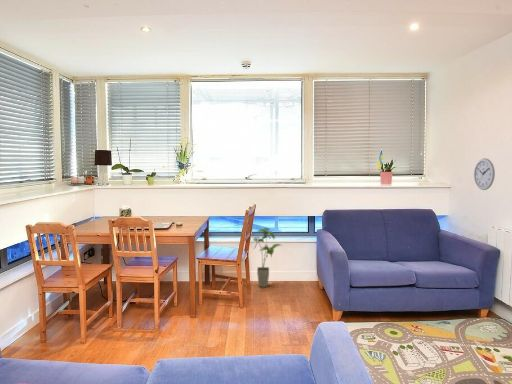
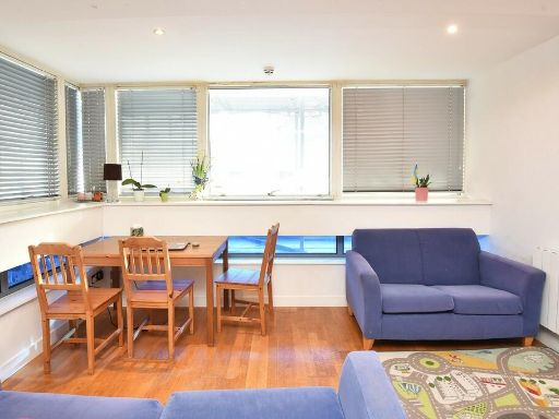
- house plant (267, 256)
- wall clock (483, 174)
